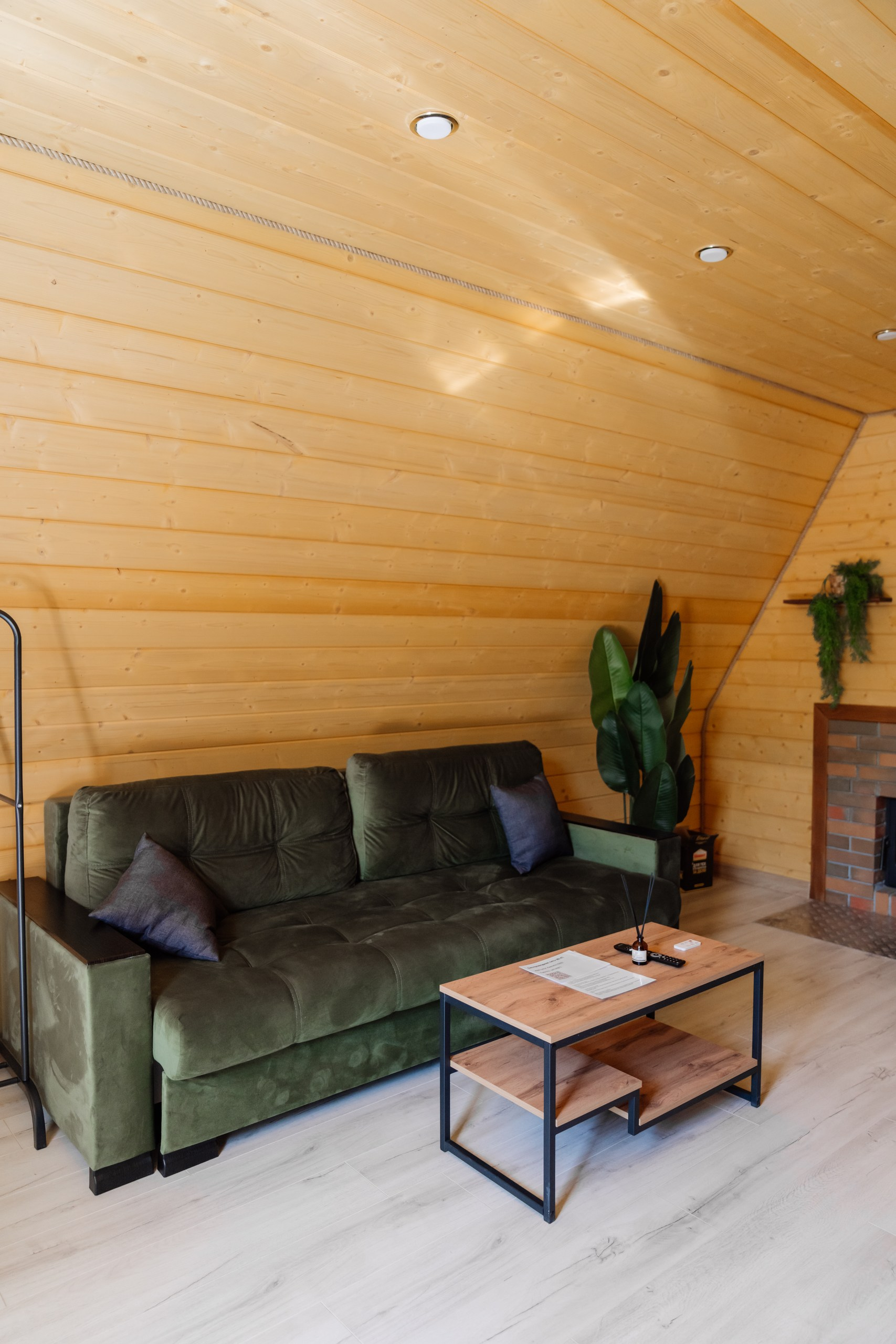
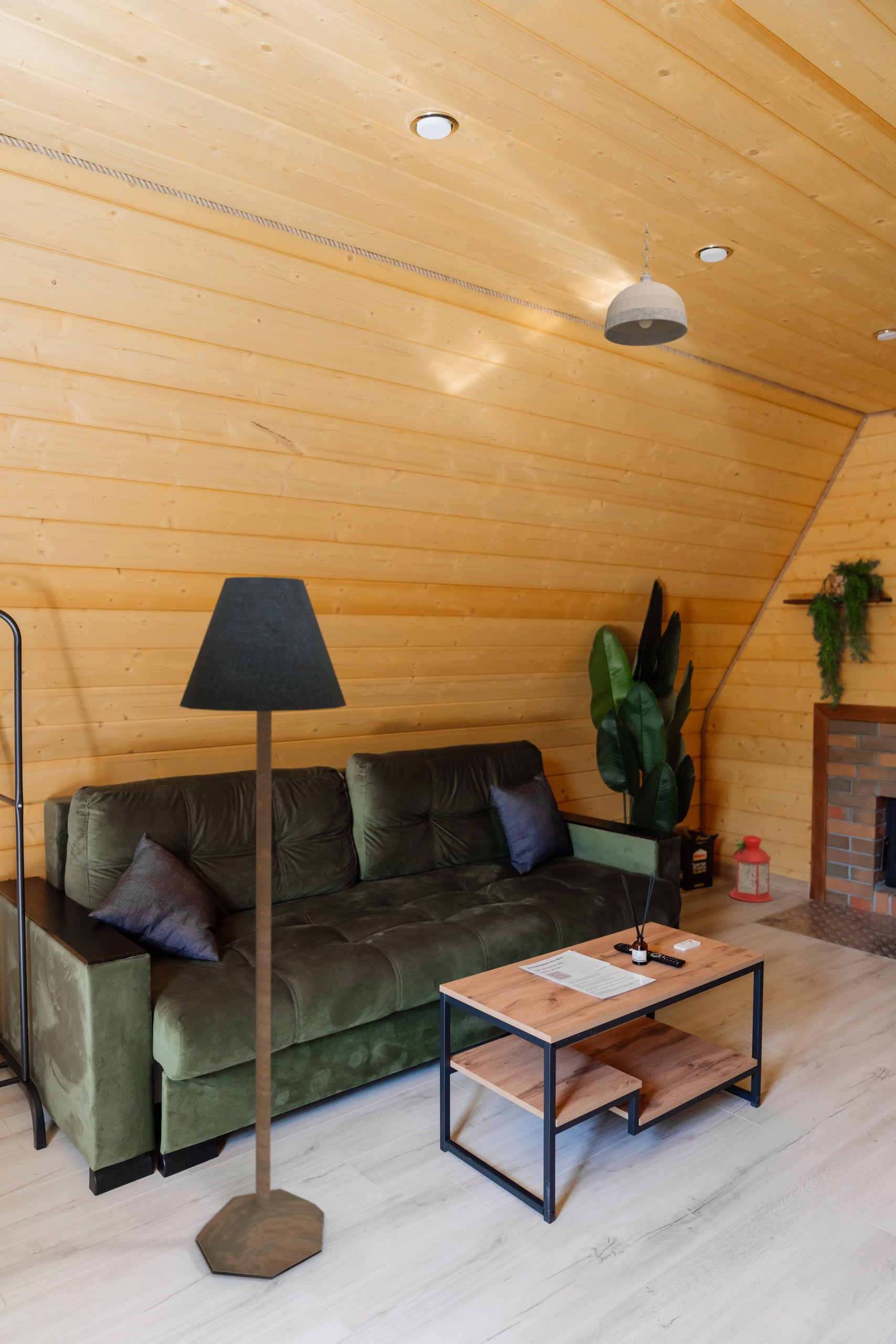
+ pendant light (646, 278)
+ floor lamp (265, 910)
+ lantern (751, 866)
